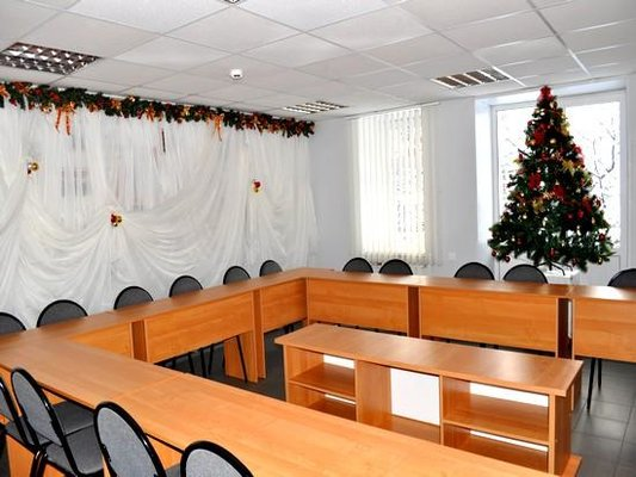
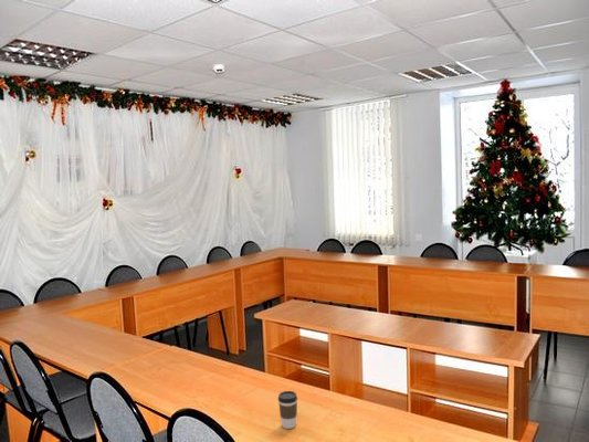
+ coffee cup (287, 409)
